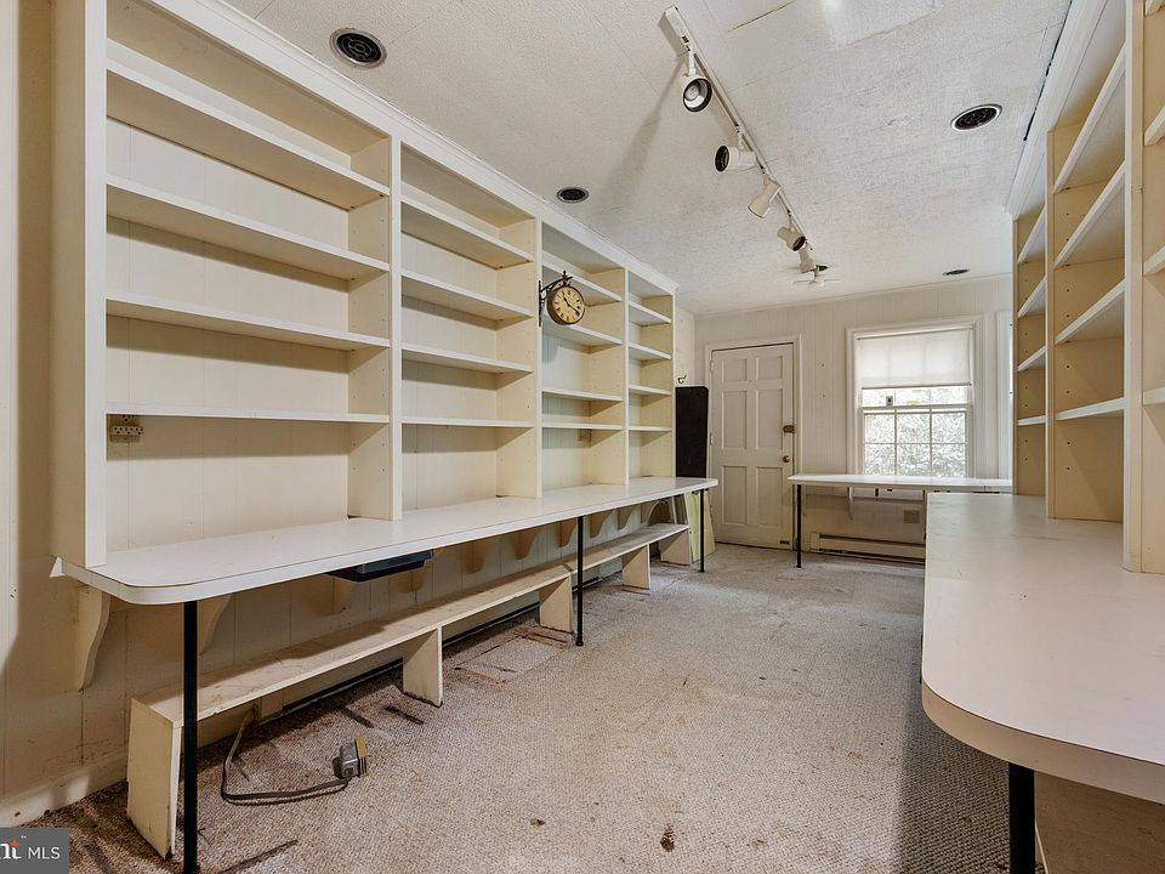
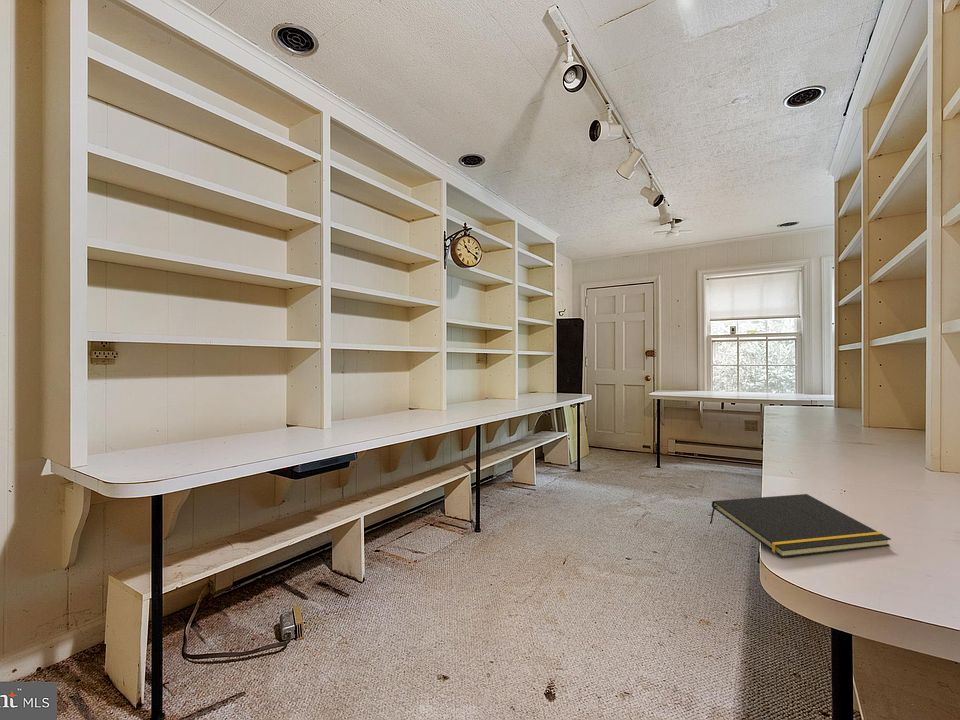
+ notepad (795, 521)
